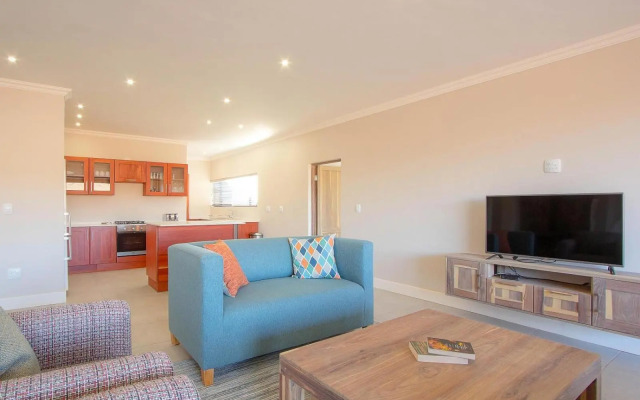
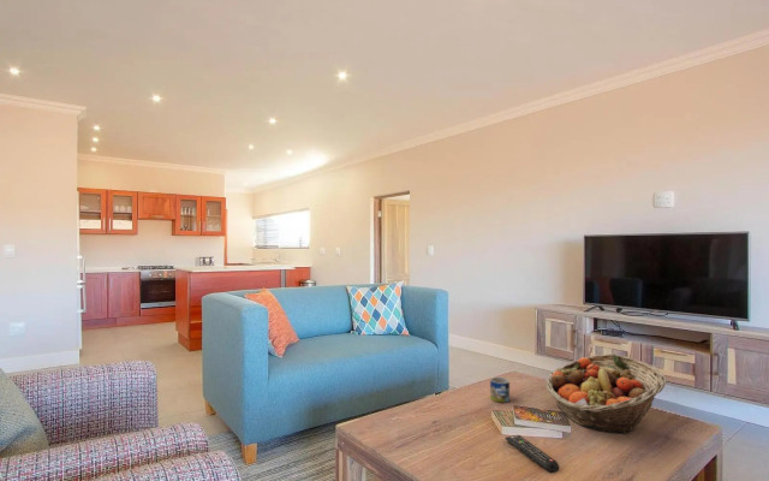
+ remote control (530, 451)
+ fruit basket (601, 388)
+ mug (497, 387)
